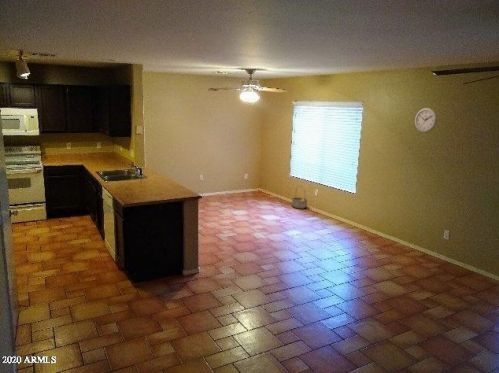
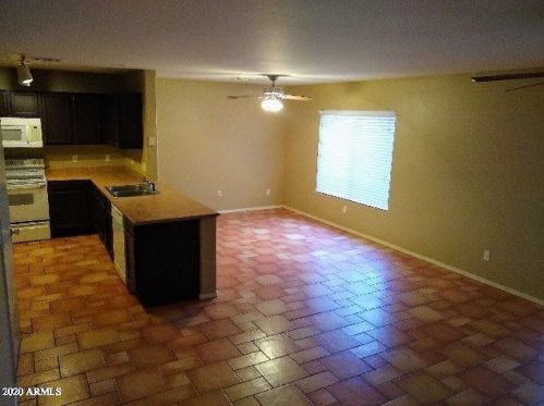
- basket (299, 197)
- wall clock (425, 120)
